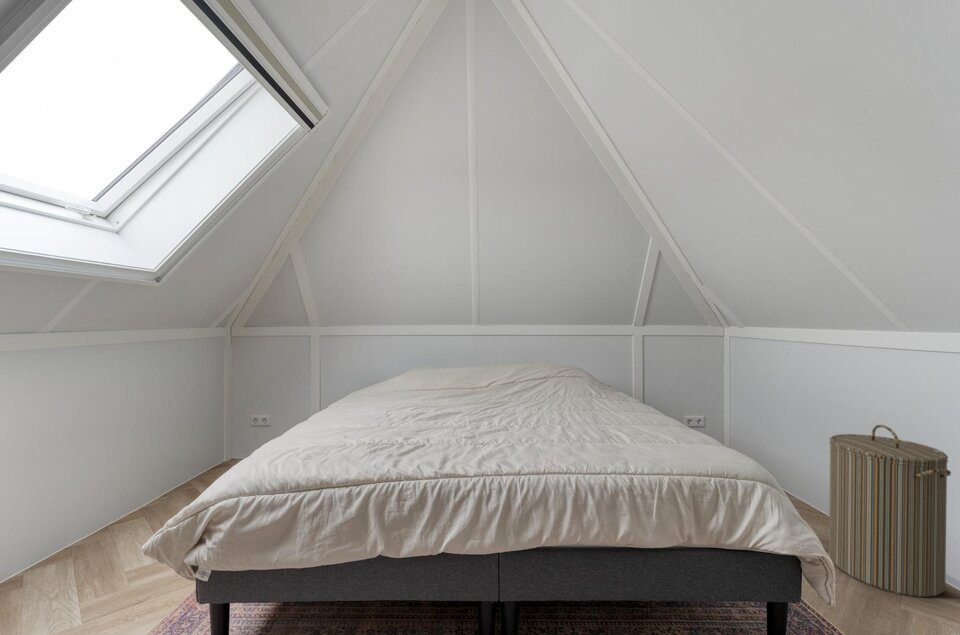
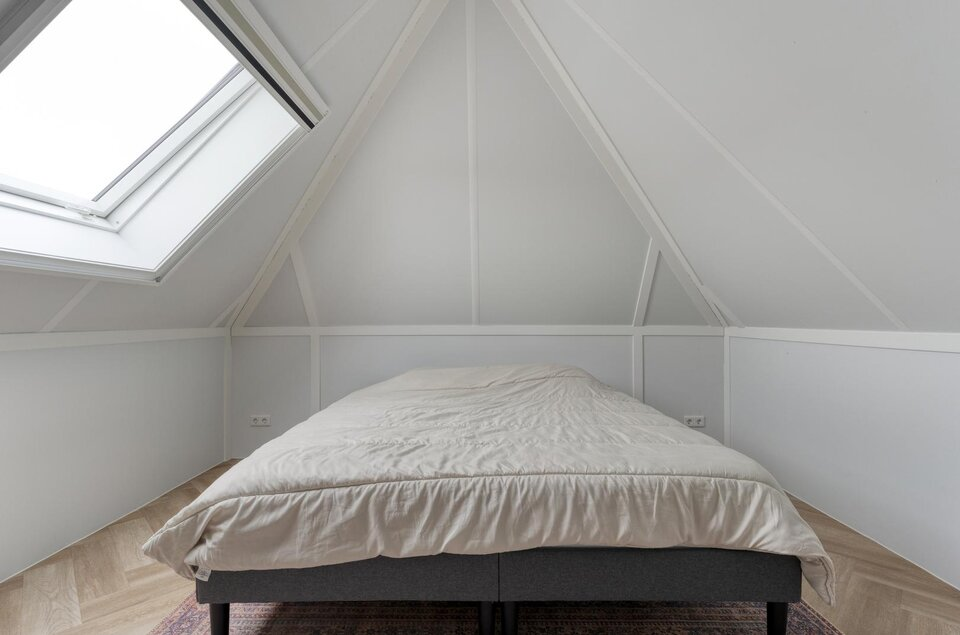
- laundry hamper (884, 498)
